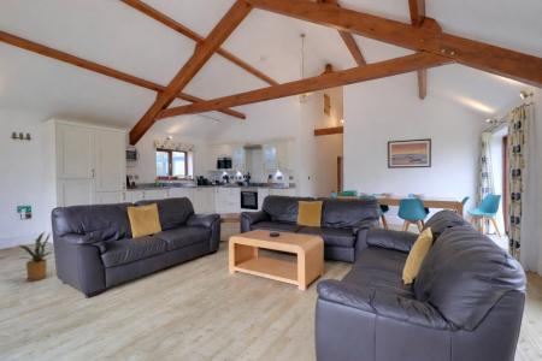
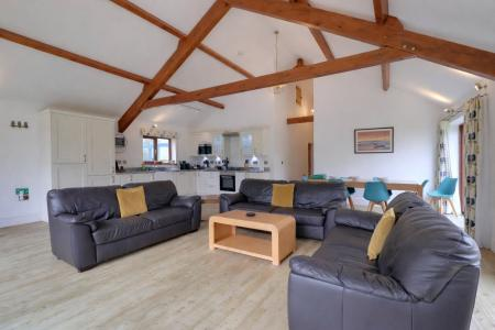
- house plant (33, 256)
